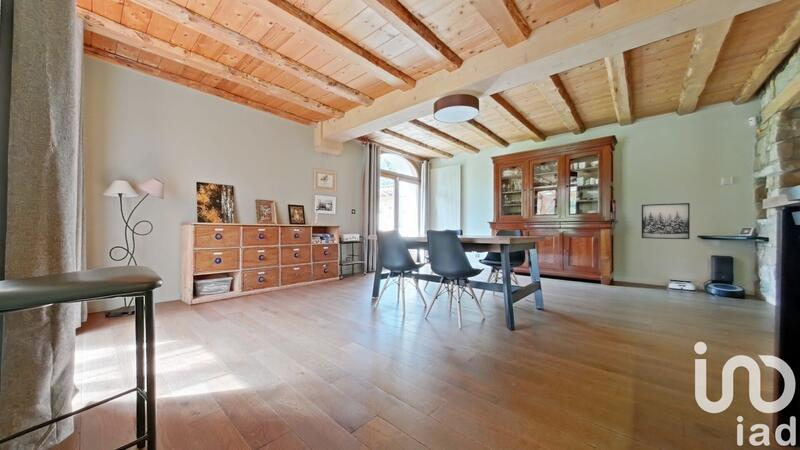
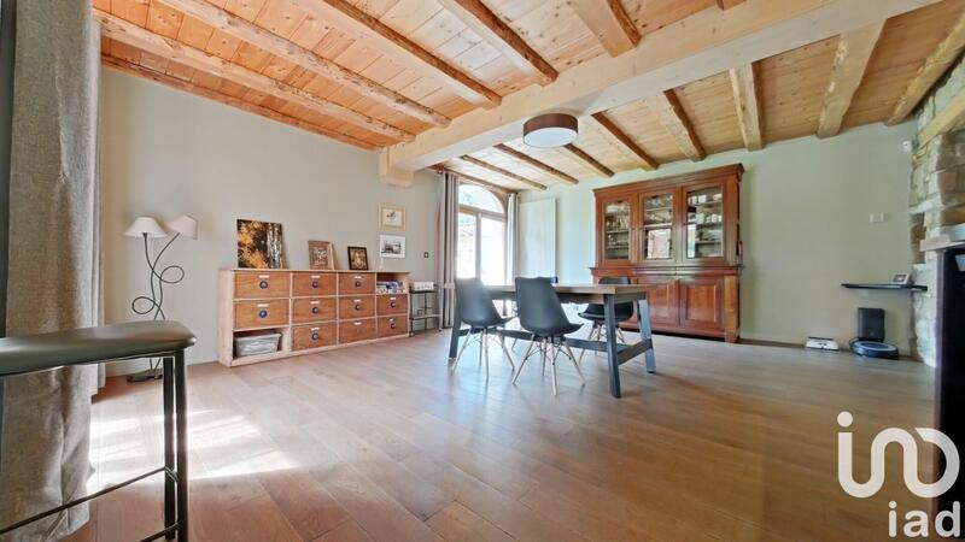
- wall art (664, 221)
